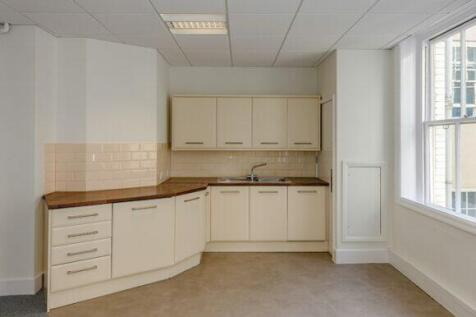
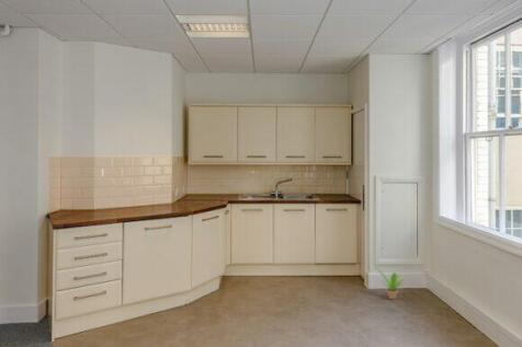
+ potted plant (392, 282)
